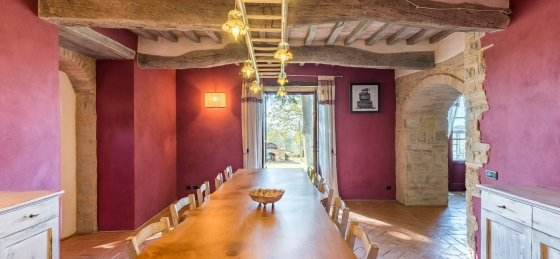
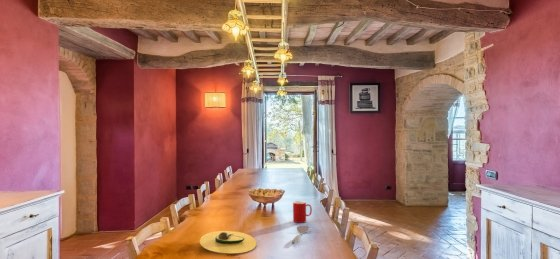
+ spatula (298, 235)
+ avocado (228, 237)
+ cup (302, 211)
